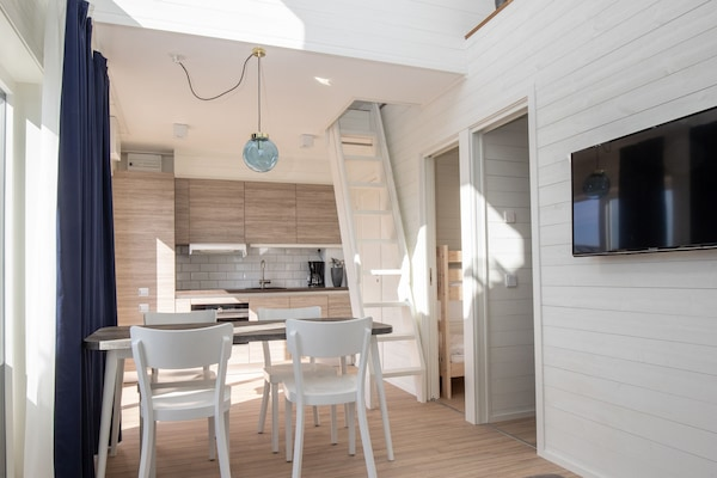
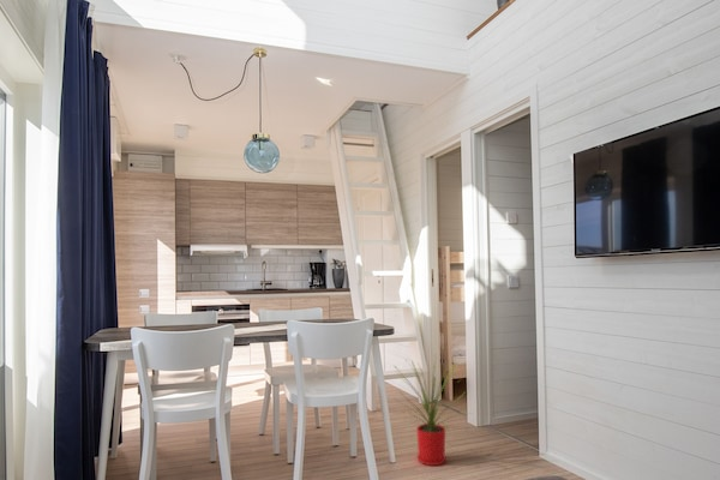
+ house plant (428, 407)
